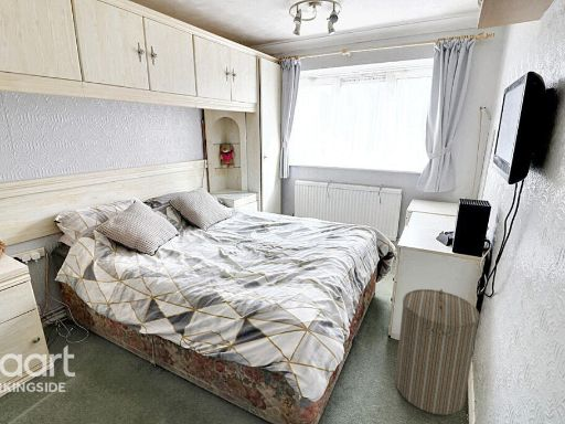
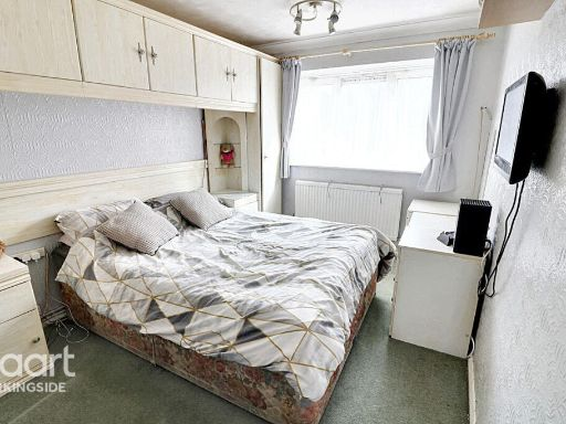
- laundry hamper (434, 341)
